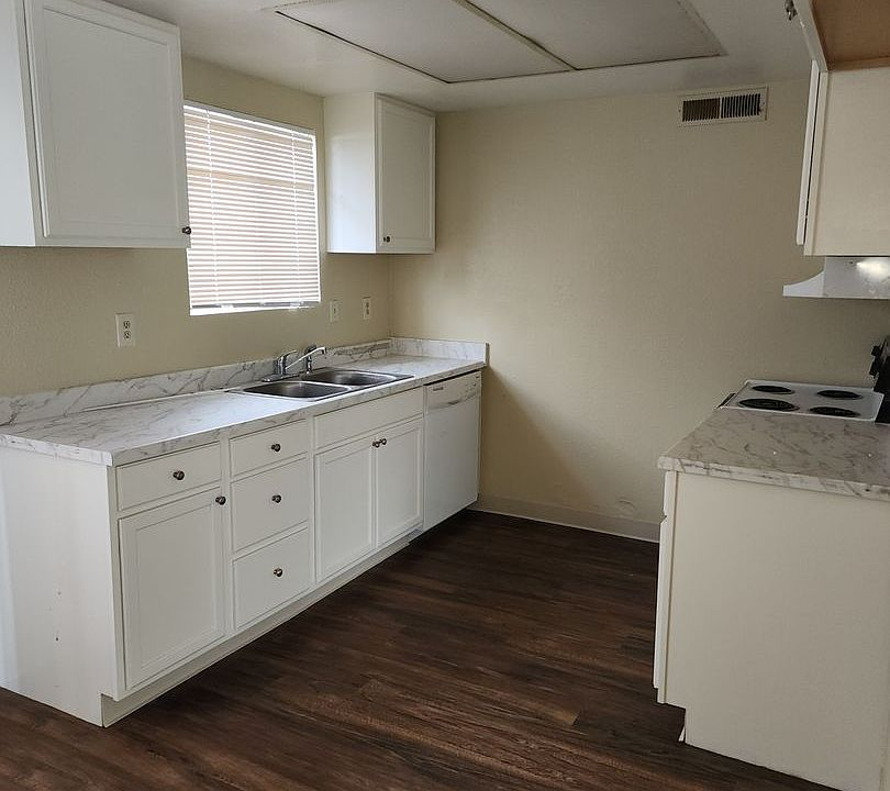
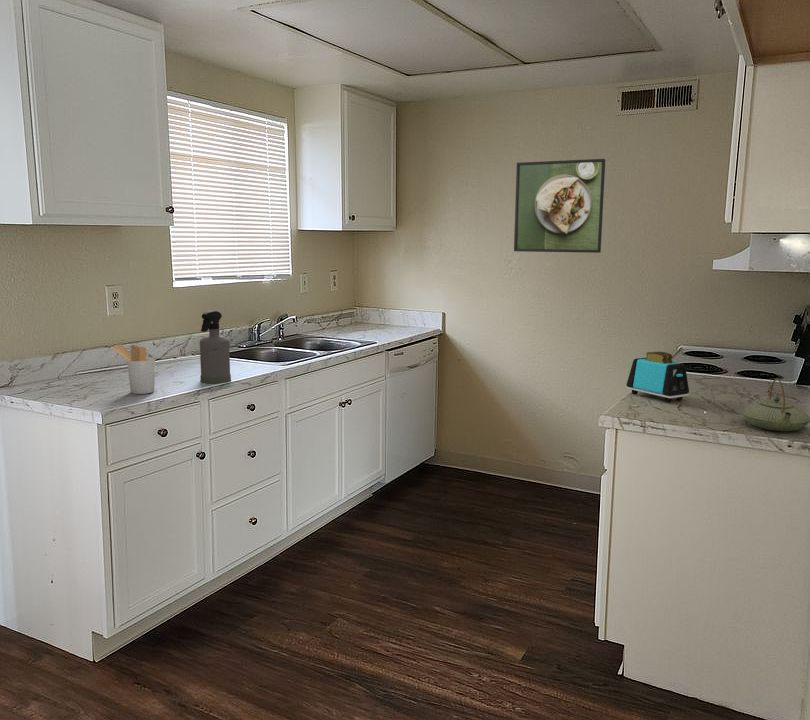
+ teapot (777, 403)
+ toaster (657, 374)
+ utensil holder (134, 367)
+ spray bottle (213, 346)
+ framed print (557, 206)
